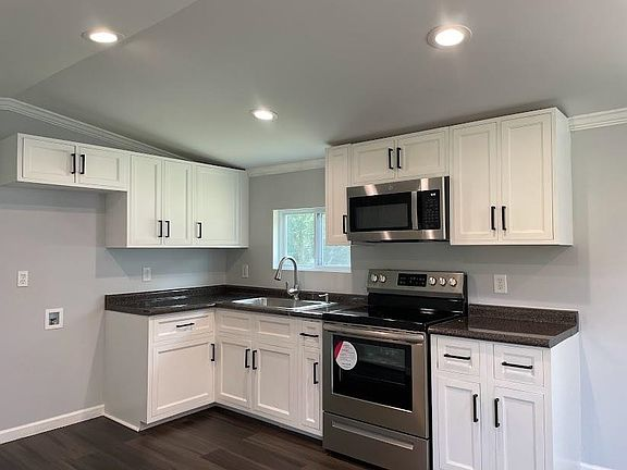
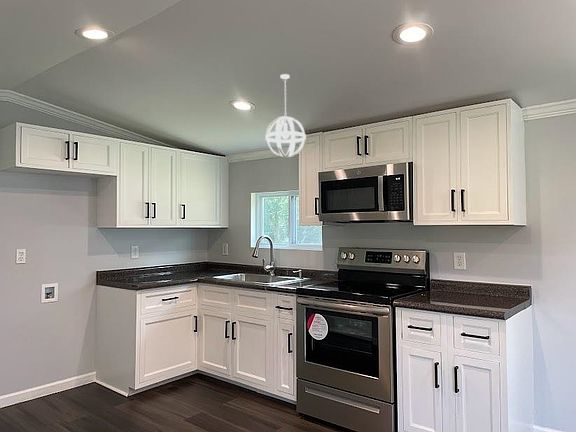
+ pendant light (285, 116)
